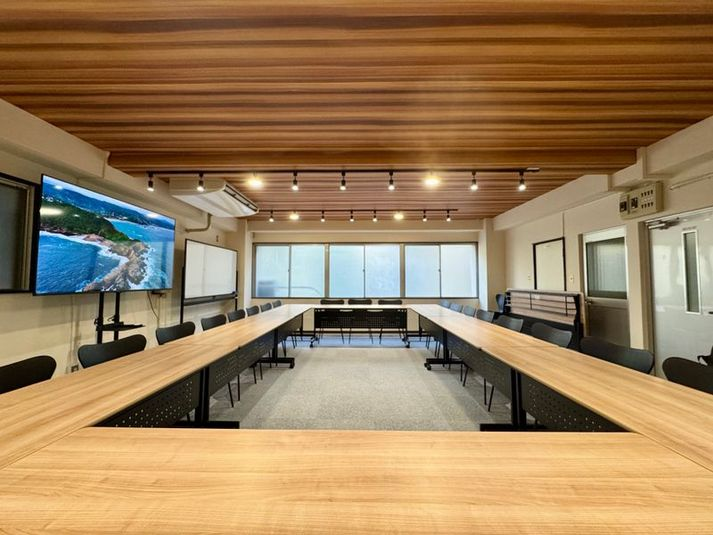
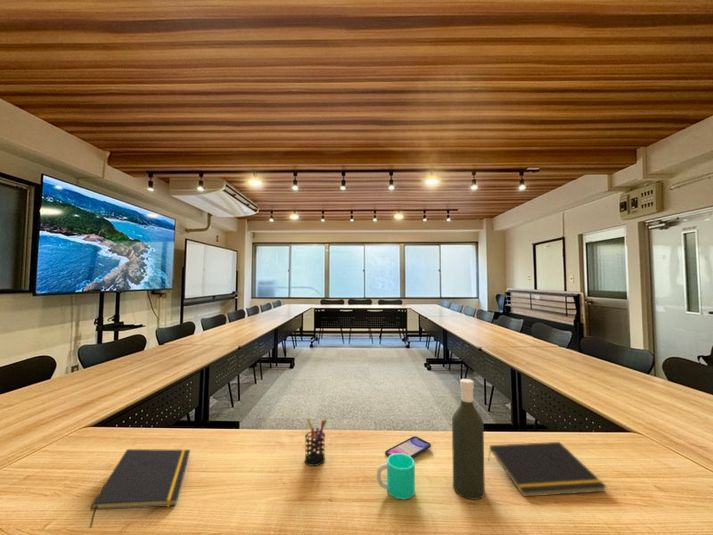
+ smartphone (408, 448)
+ cup (395, 475)
+ notepad (543, 466)
+ bottle (467, 434)
+ pen holder (317, 438)
+ notepad (148, 474)
